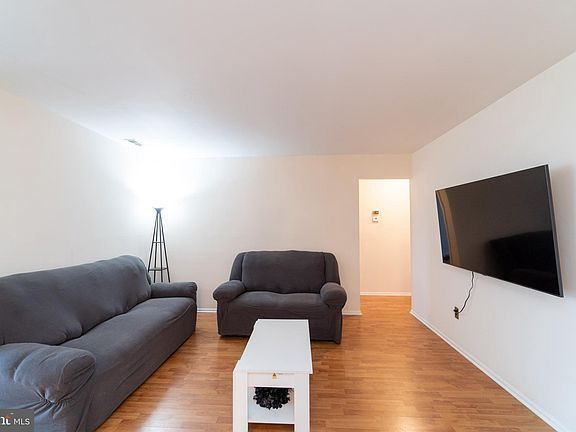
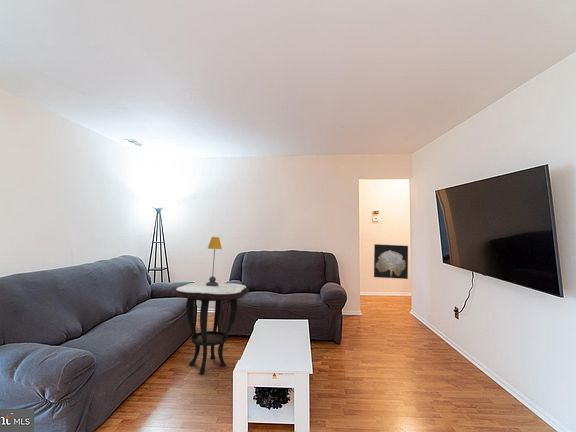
+ side table (213, 327)
+ table lamp (213, 260)
+ wall art (390, 261)
